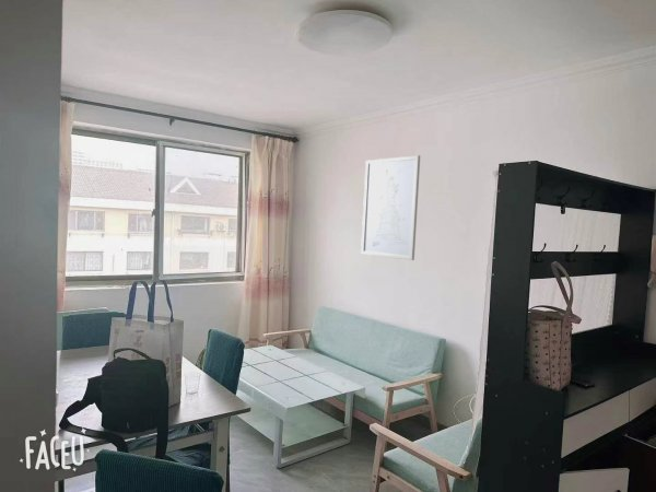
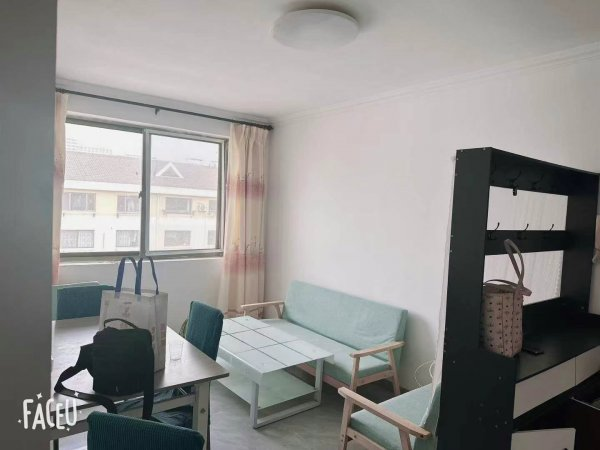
- wall art (388, 208)
